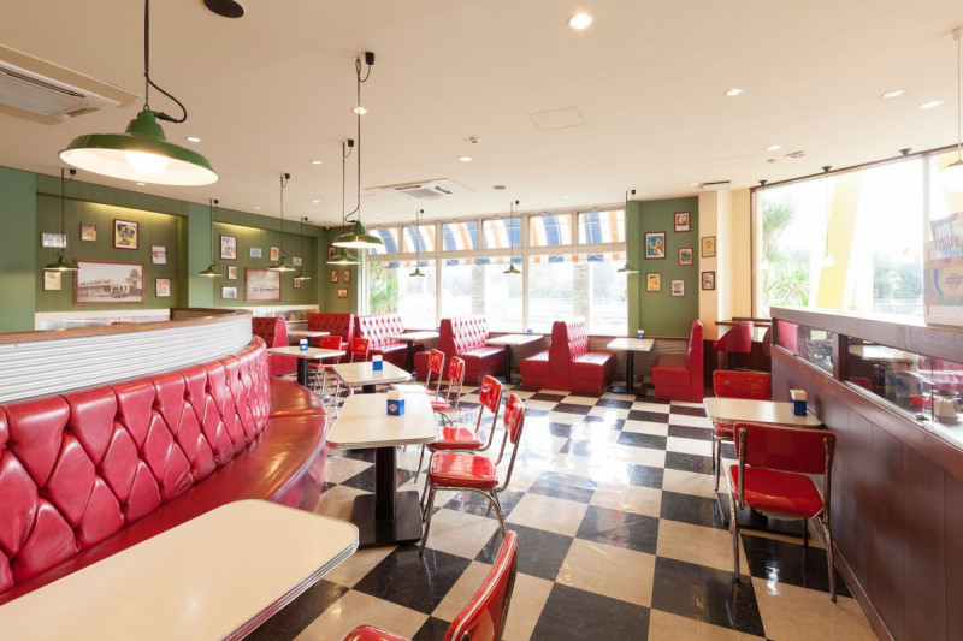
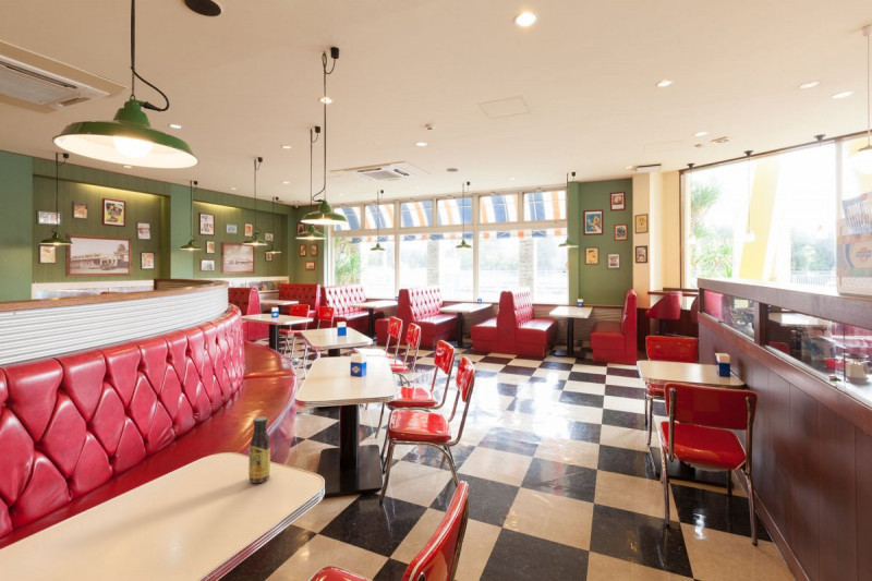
+ sauce bottle (259, 448)
